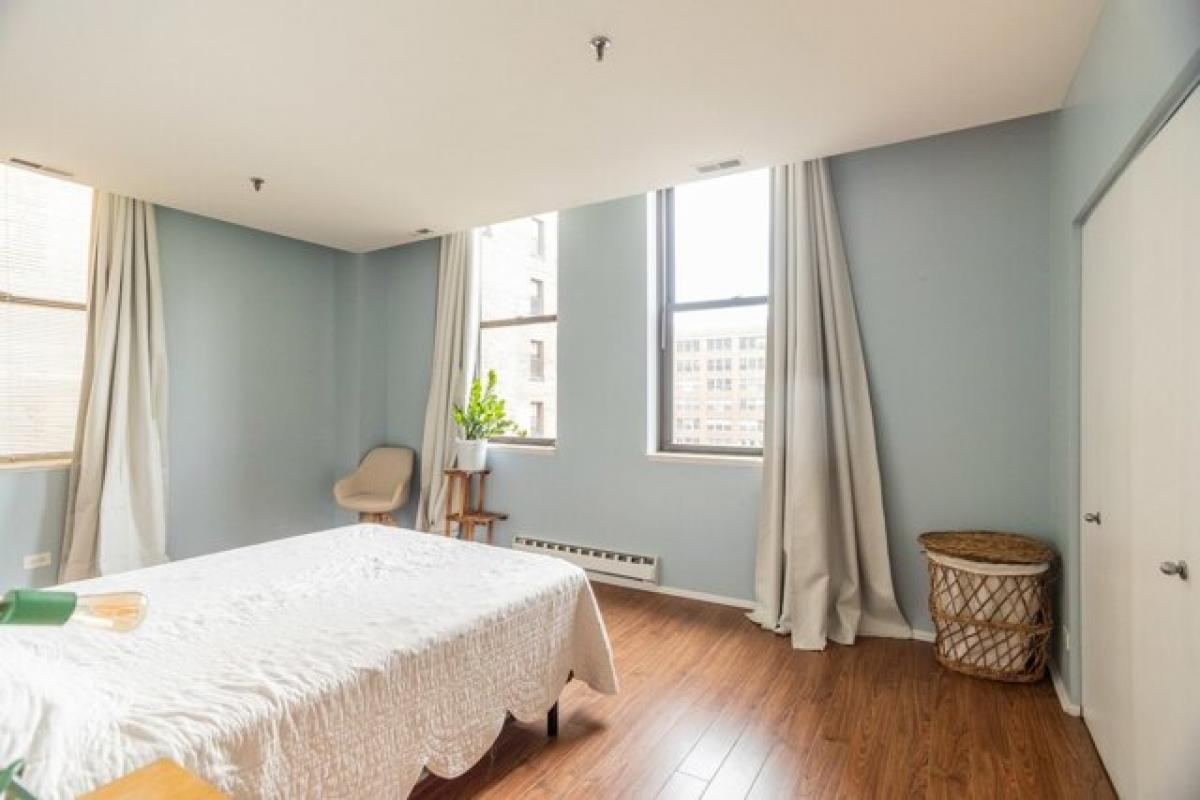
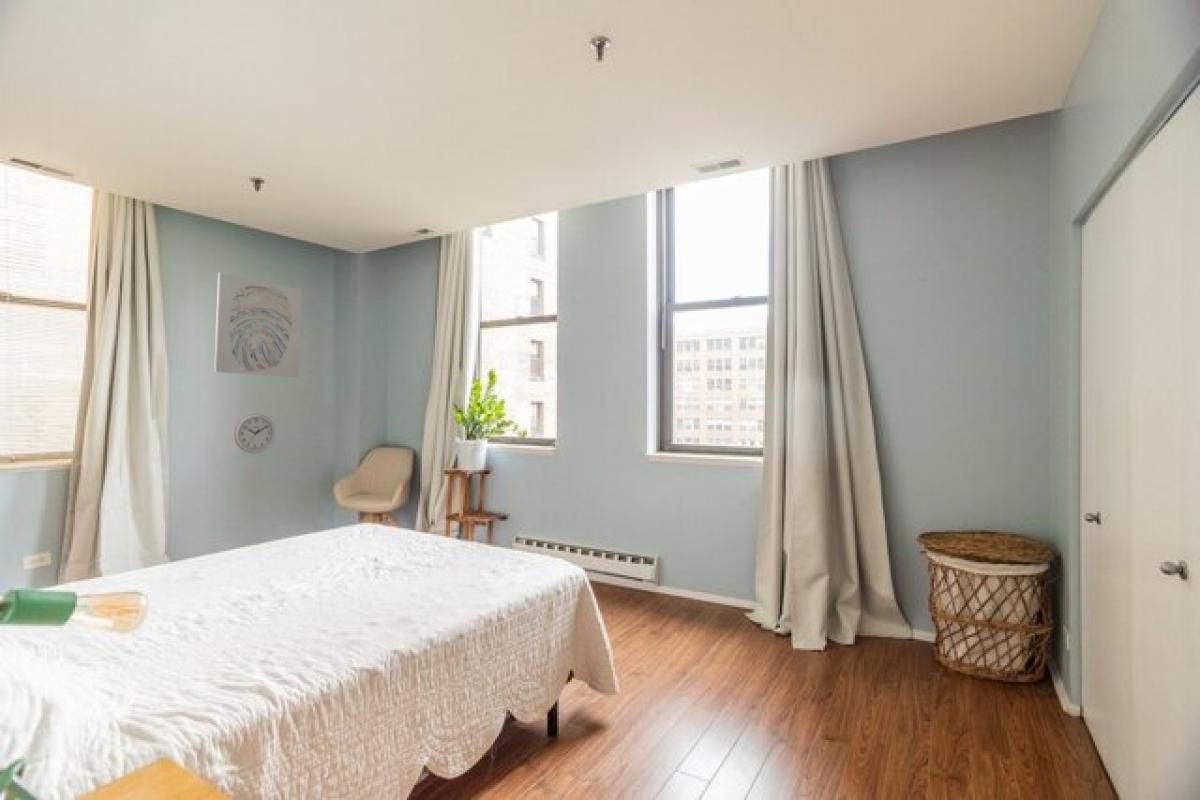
+ wall clock (255, 433)
+ wall art (260, 327)
